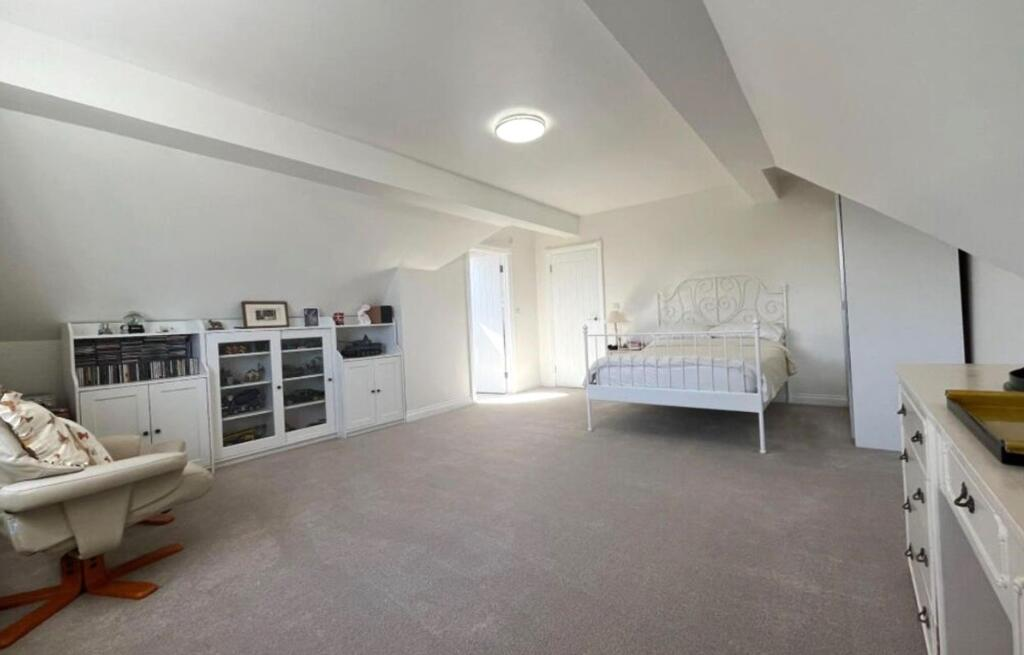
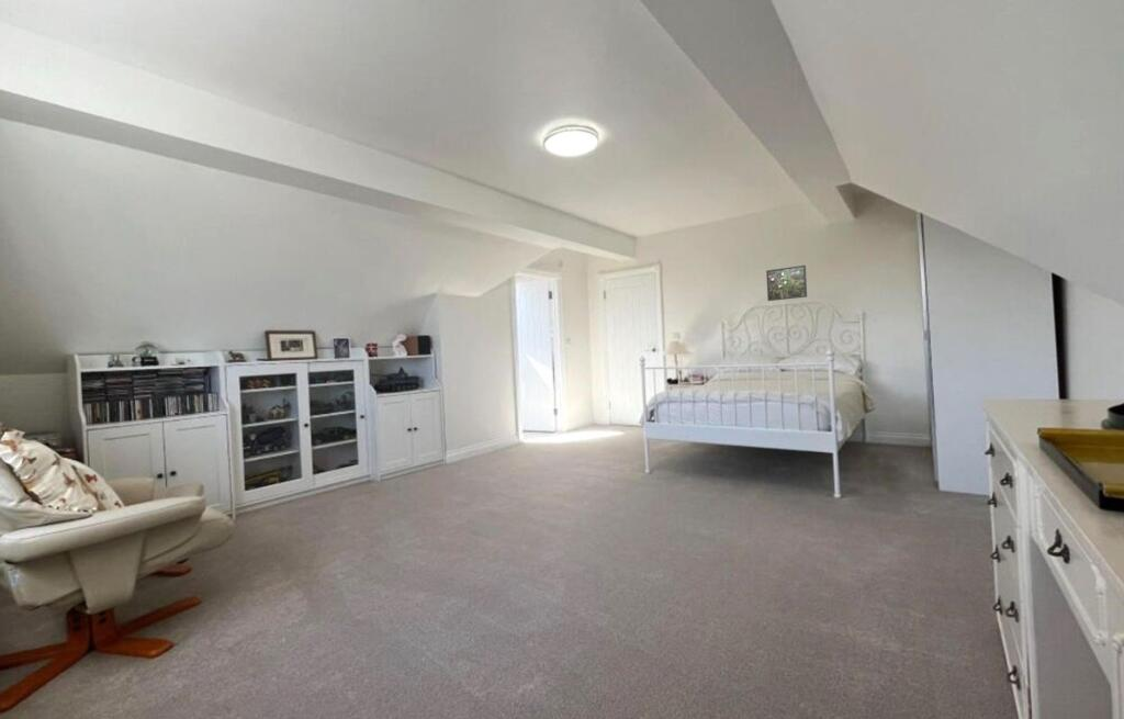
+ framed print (786, 283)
